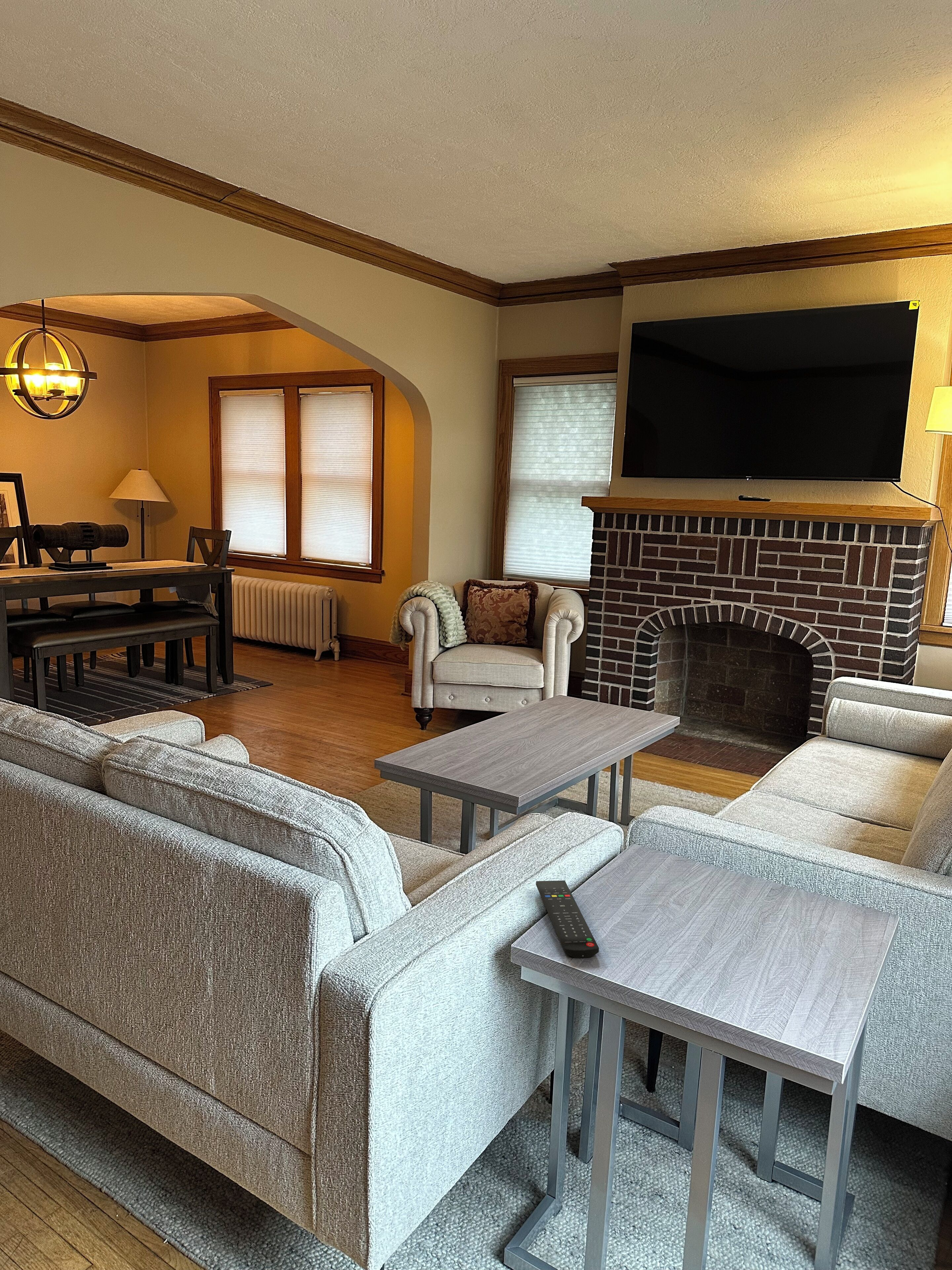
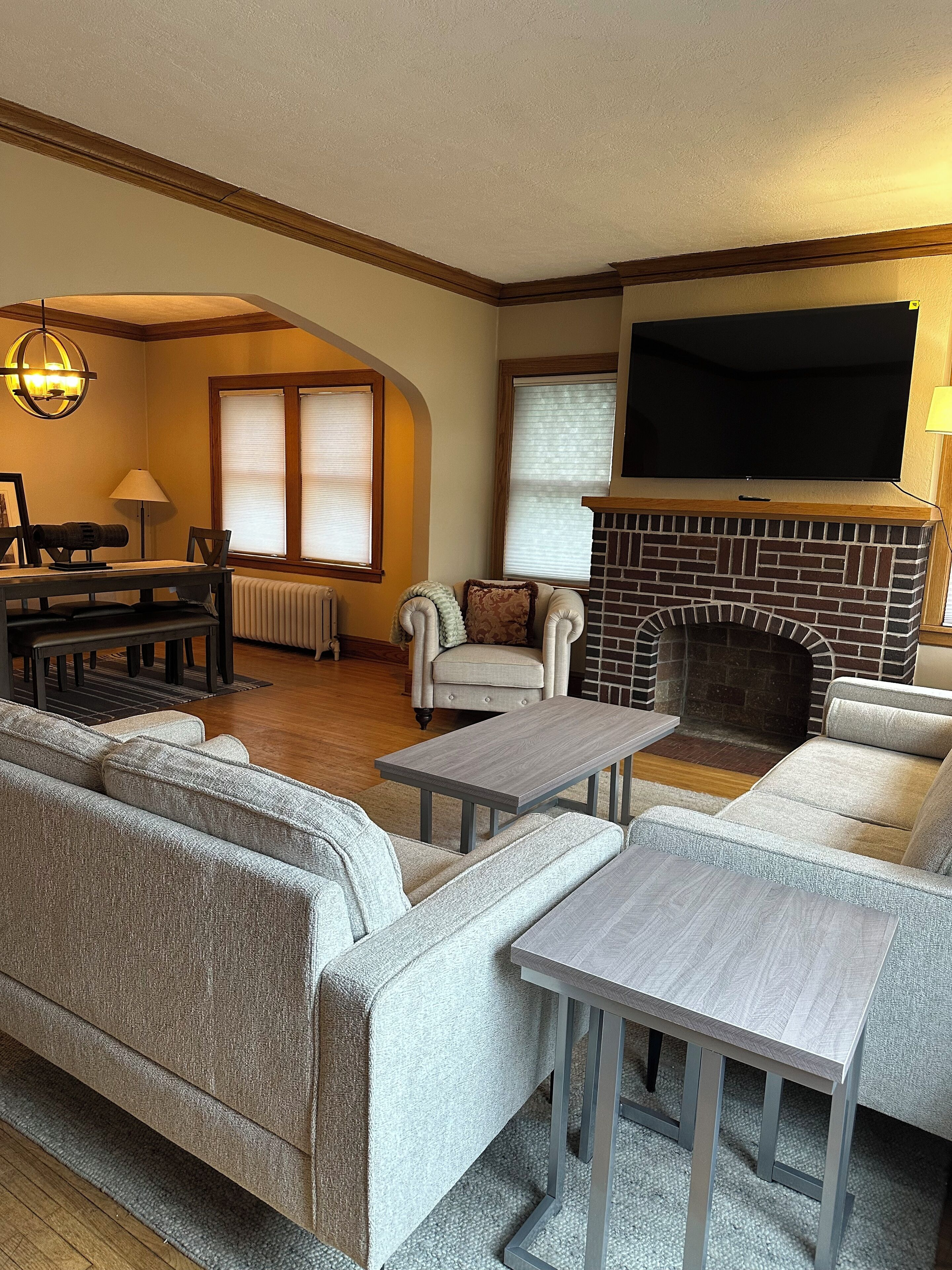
- remote control (565, 916)
